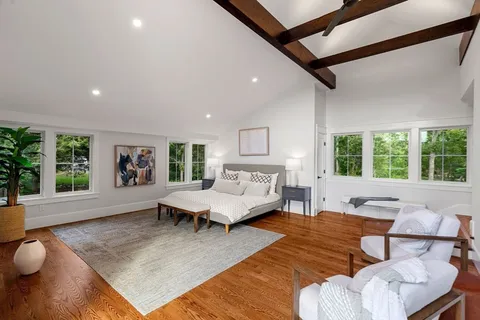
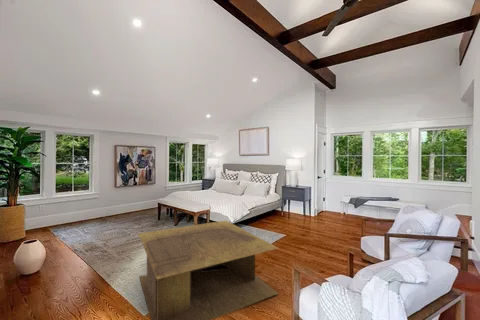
+ coffee table (202, 261)
